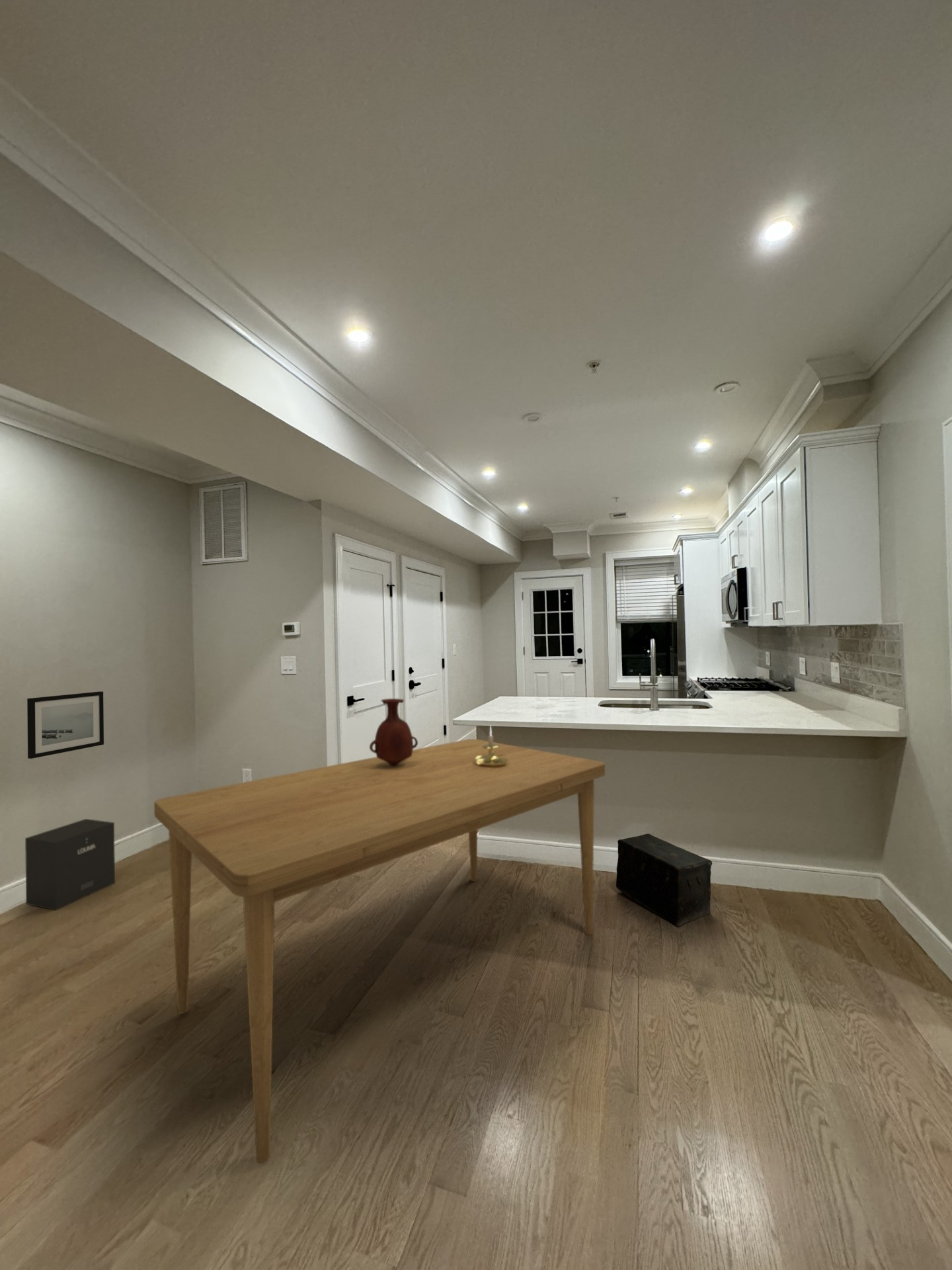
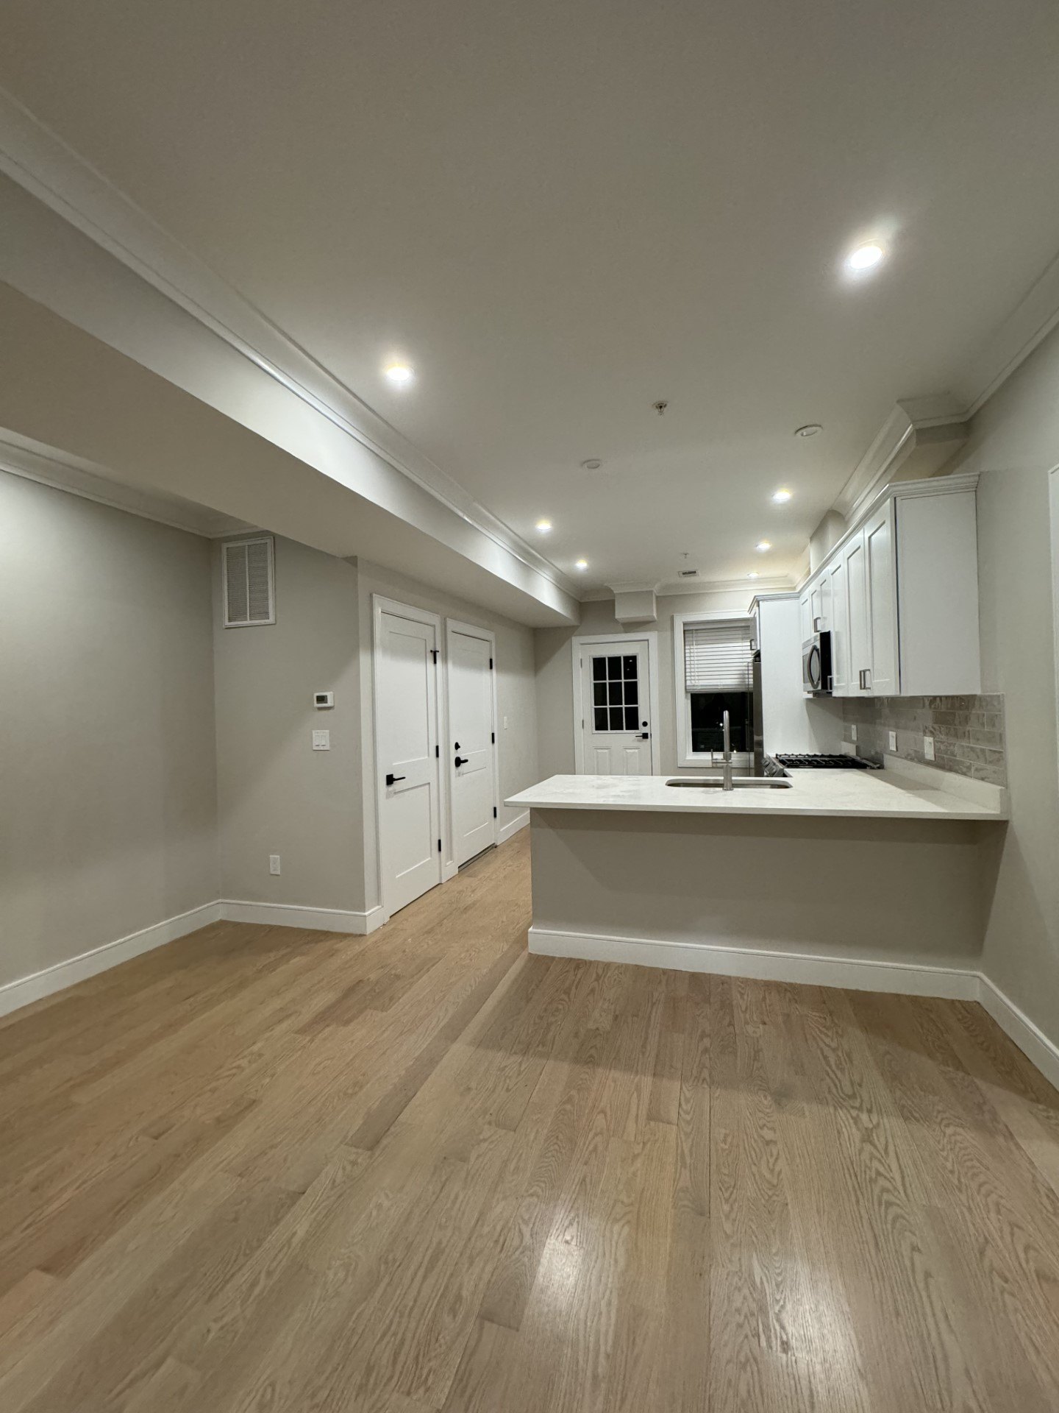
- wall art (67, 722)
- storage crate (662, 874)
- dining table (399, 857)
- speaker (72, 861)
- vase (393, 732)
- candle holder (493, 744)
